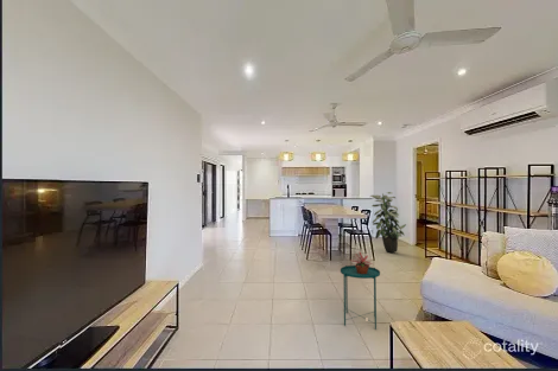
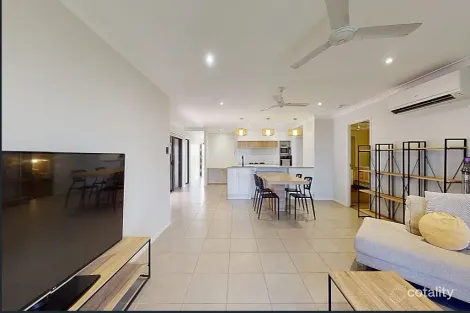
- side table (347, 295)
- indoor plant (387, 222)
- potted plant (361, 262)
